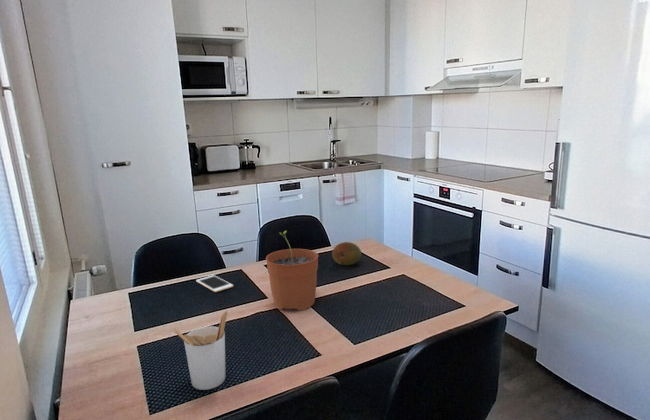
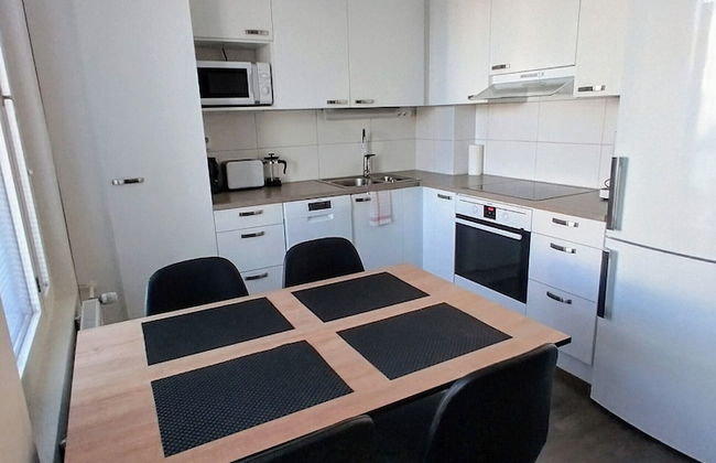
- fruit (347, 252)
- plant pot (292, 267)
- cell phone (214, 283)
- utensil holder (205, 352)
